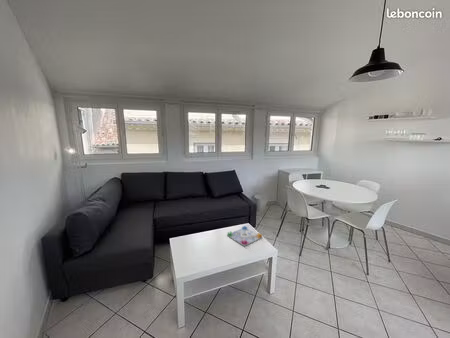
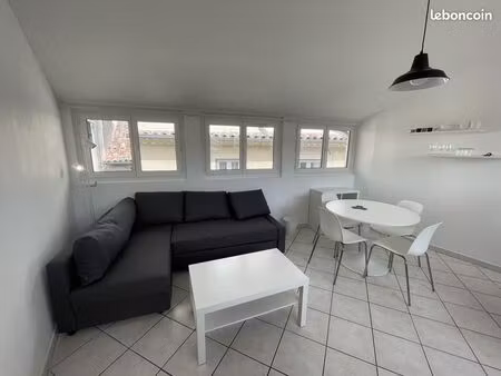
- board game (244, 234)
